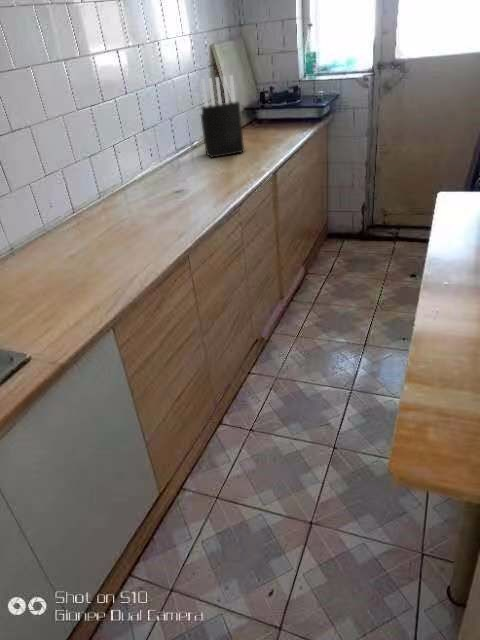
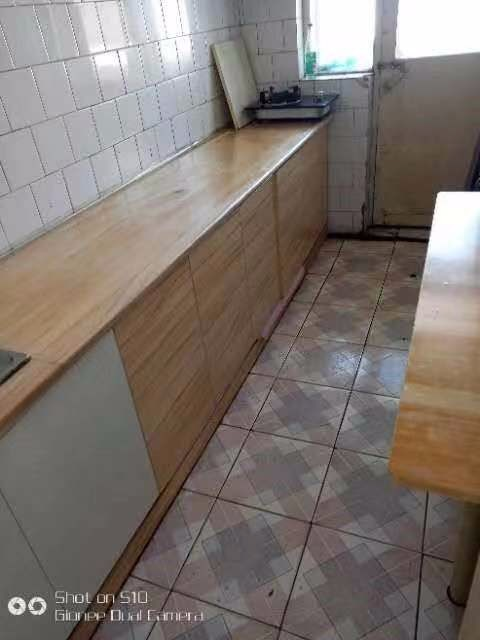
- knife block (220, 116)
